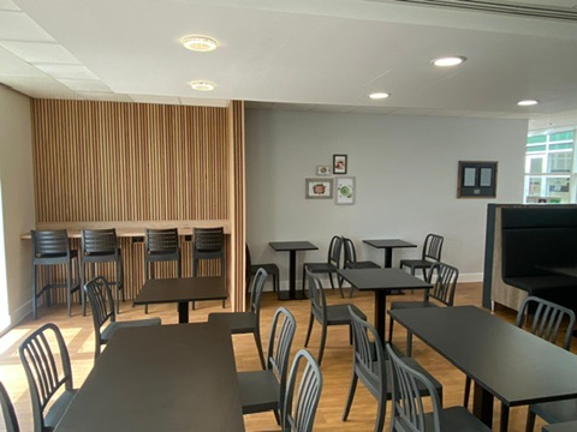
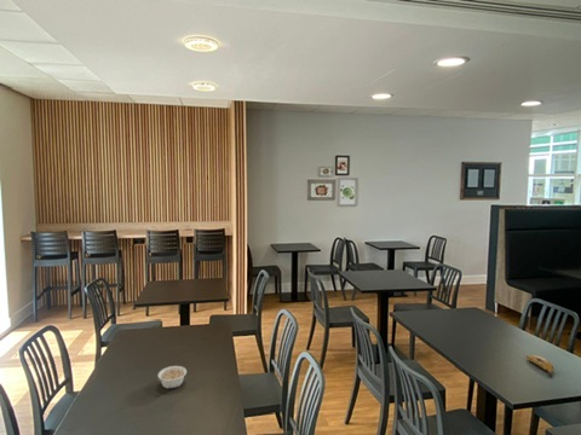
+ legume (172, 377)
+ banana (541, 362)
